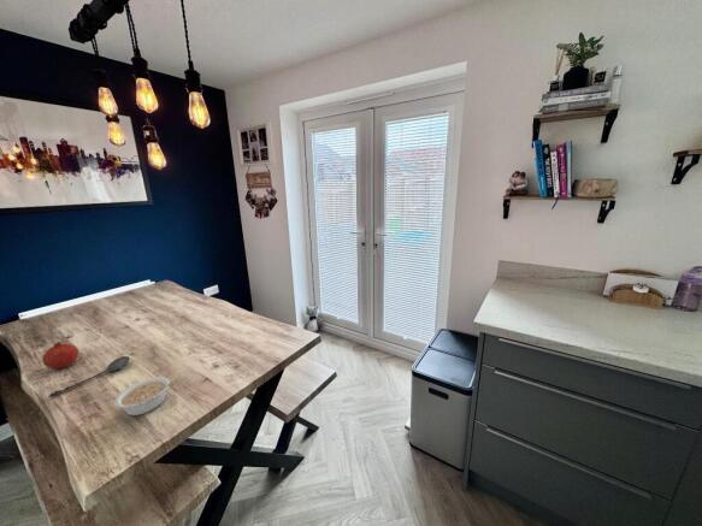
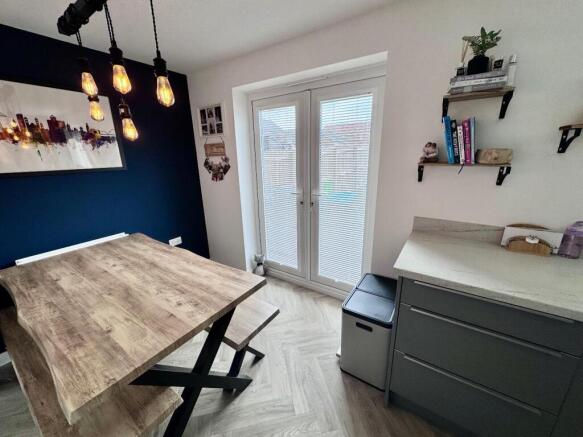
- legume (146, 395)
- fruit (60, 354)
- spoon (92, 377)
